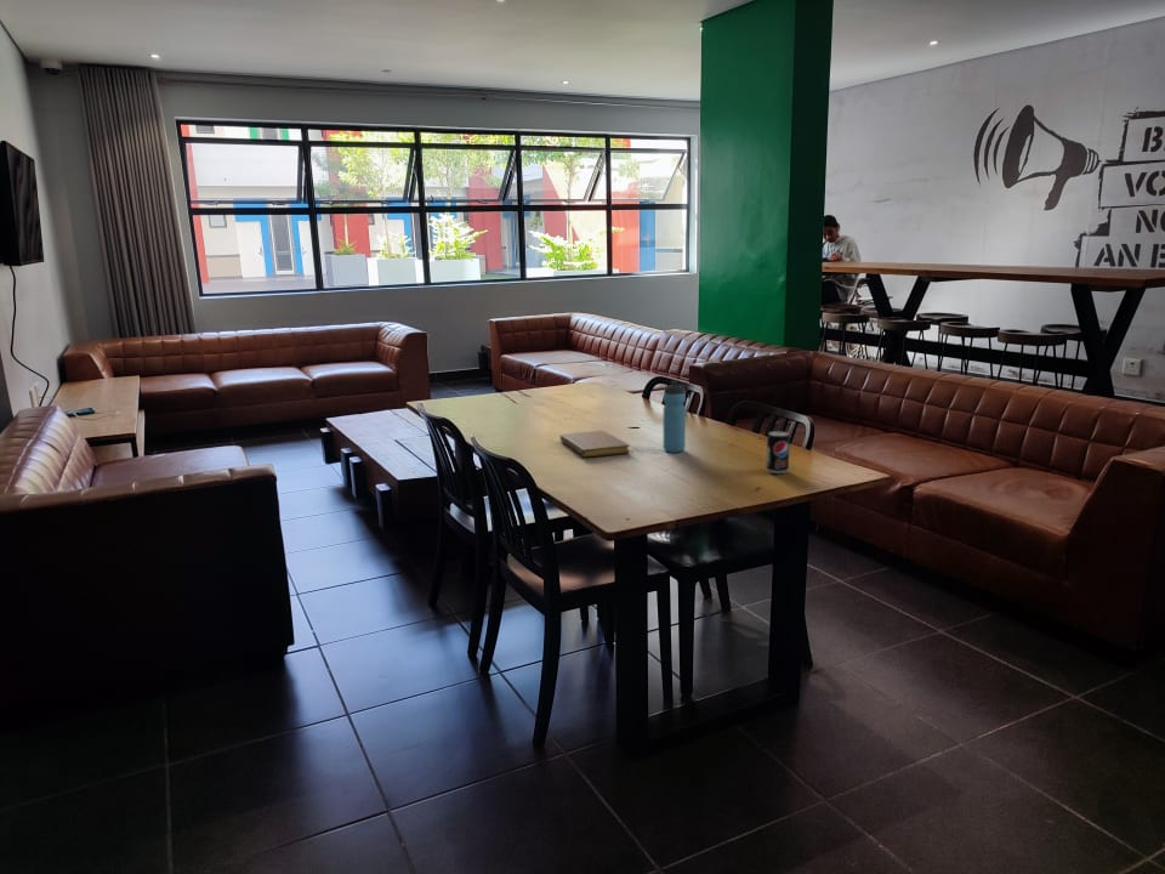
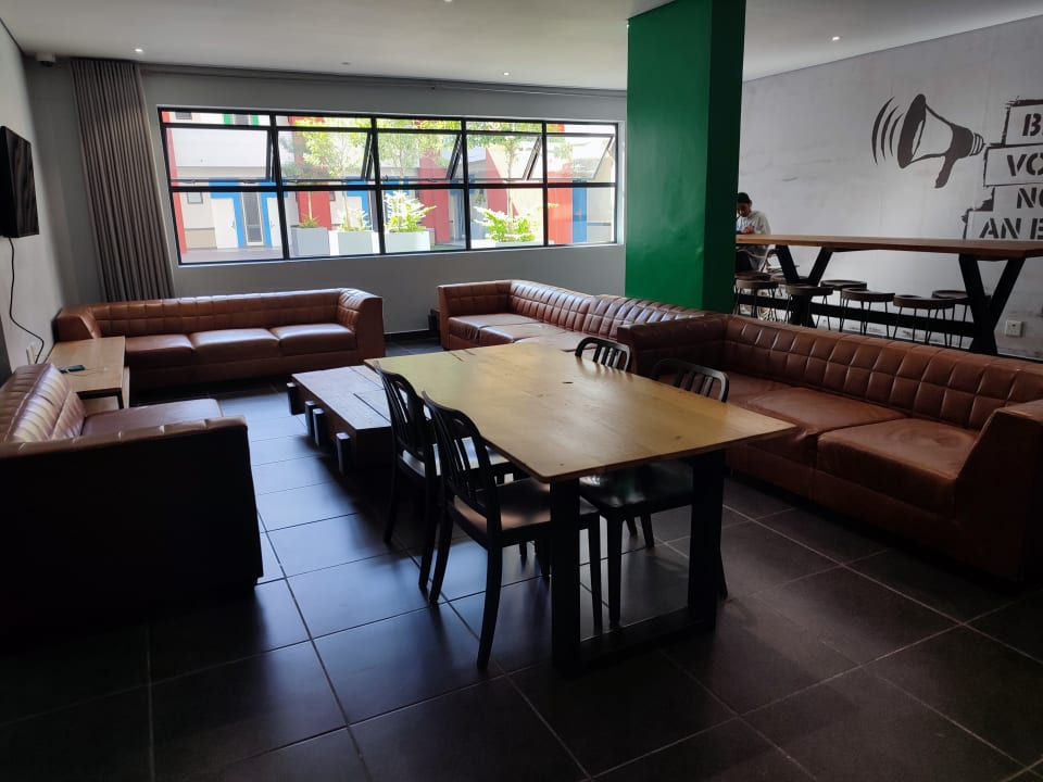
- water bottle (674, 415)
- beverage can (778, 452)
- notebook (593, 443)
